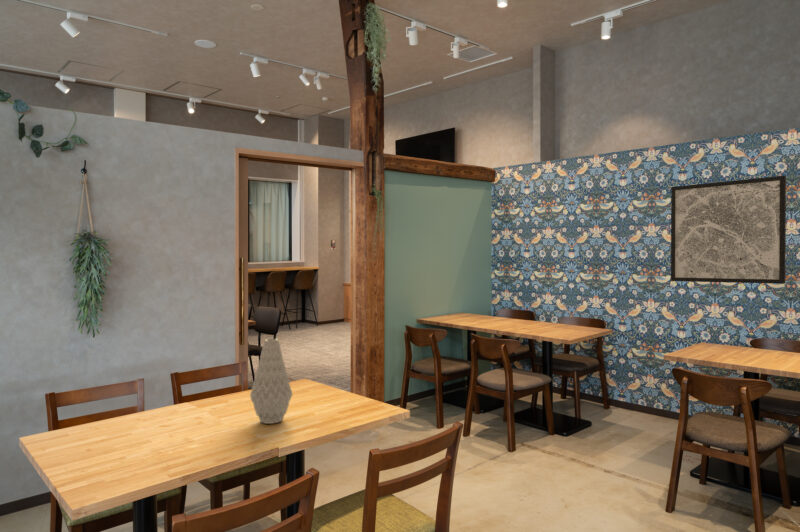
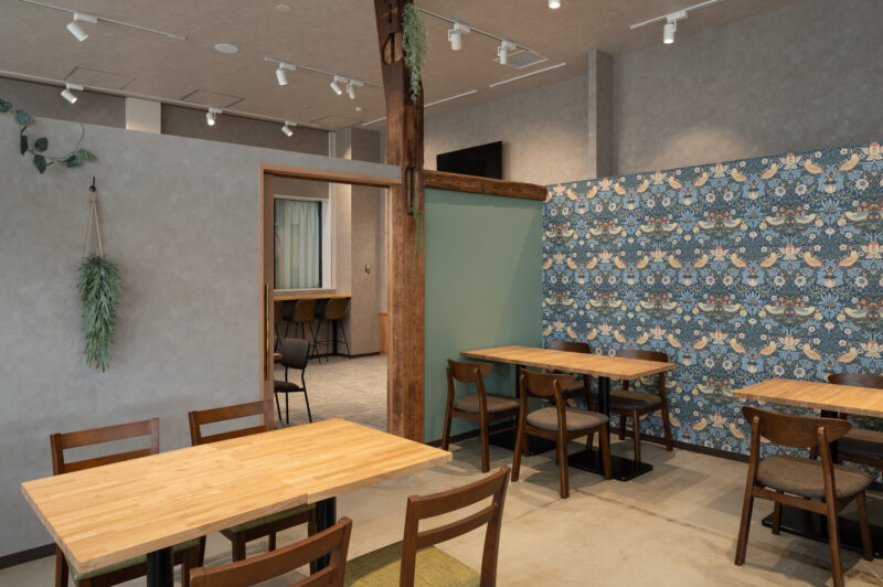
- vase (271, 380)
- wall art (724, 232)
